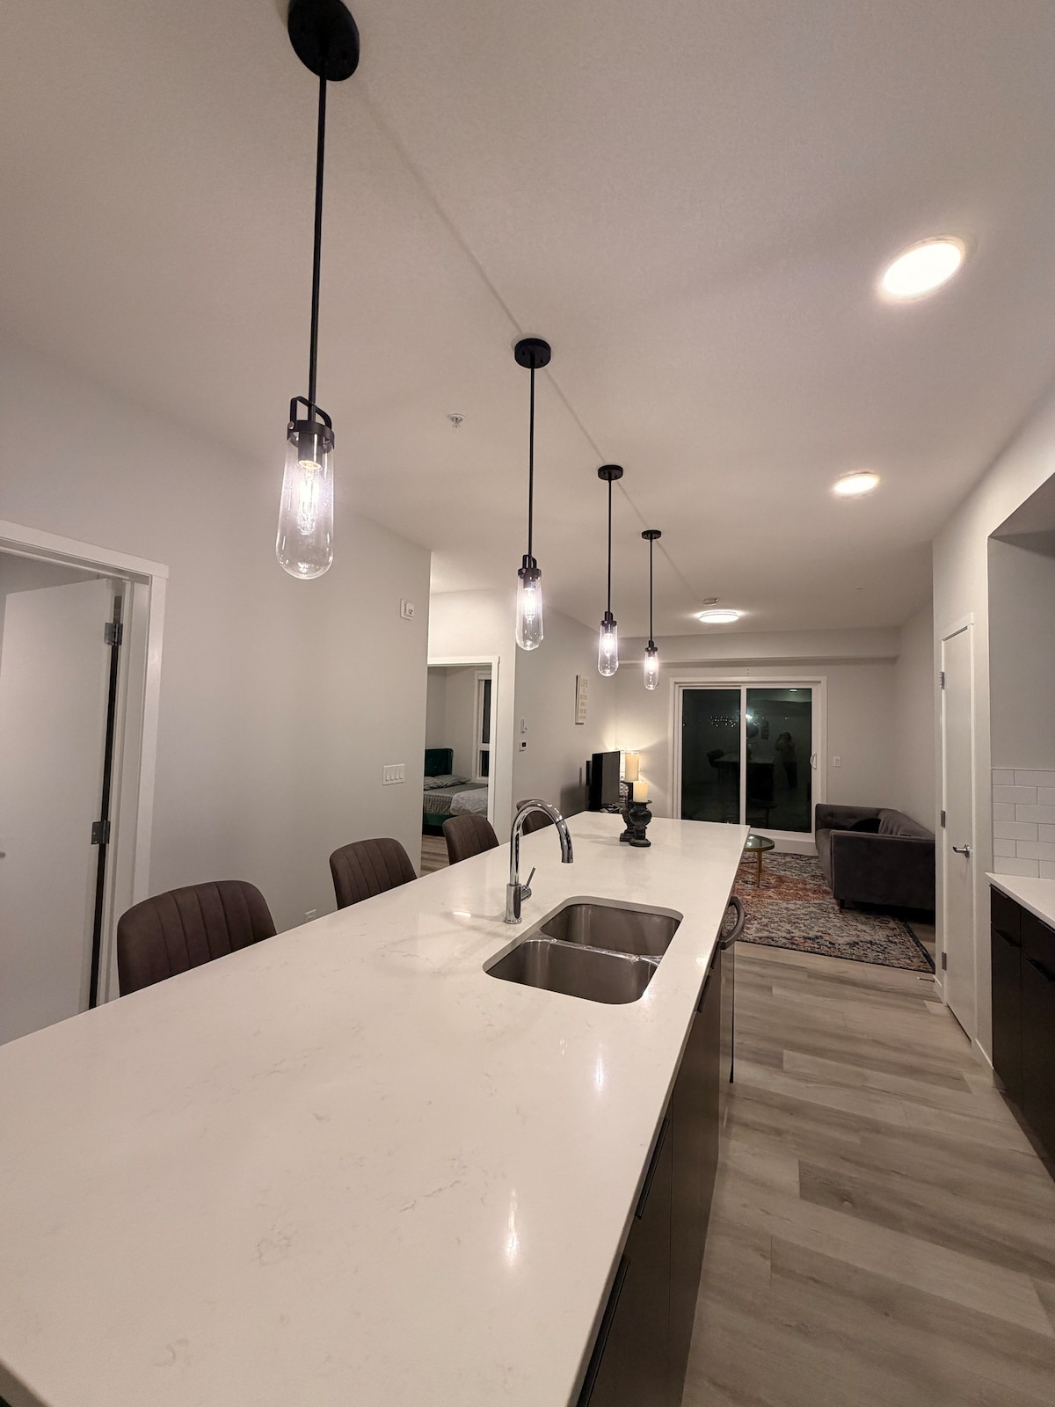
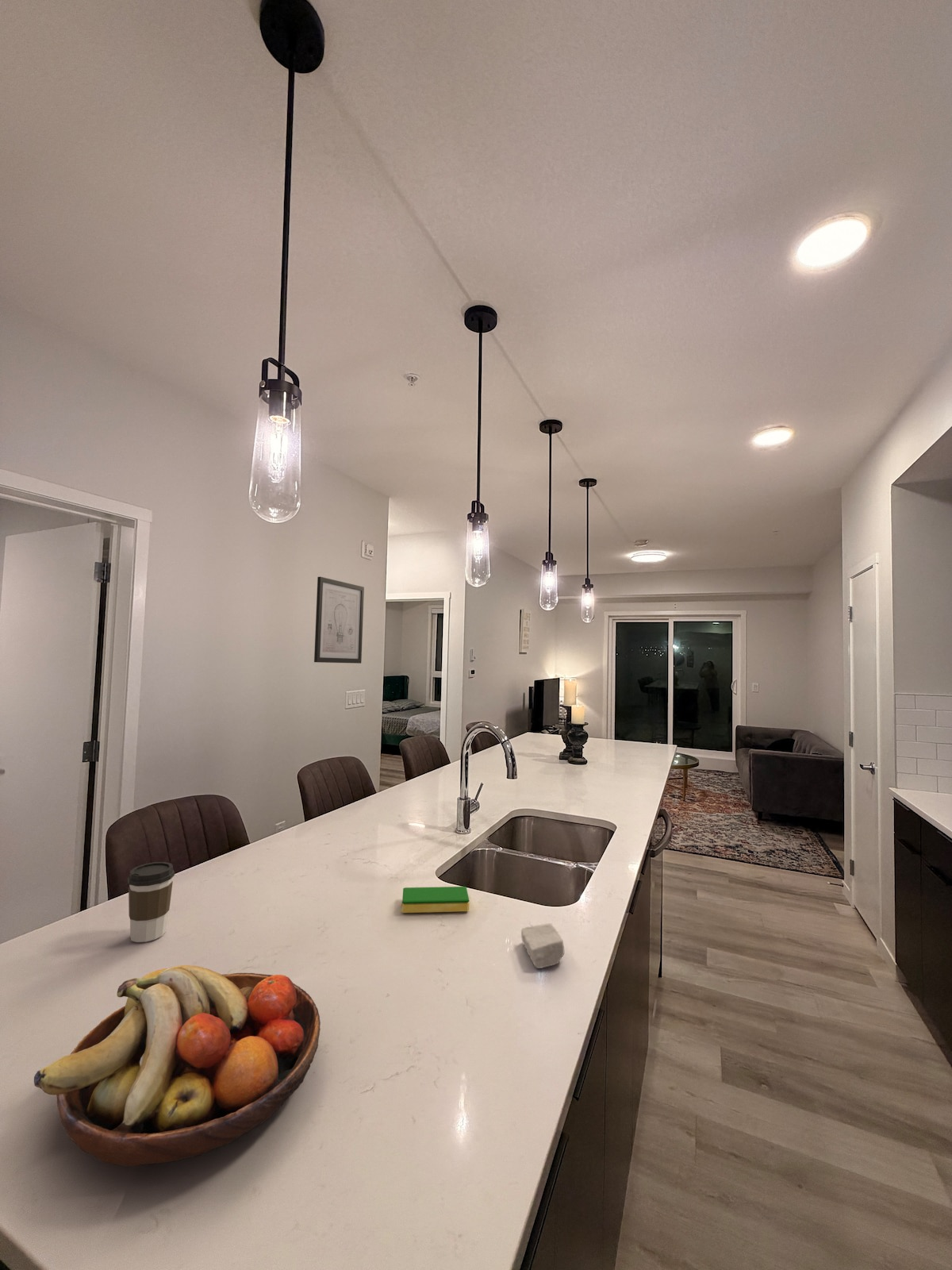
+ fruit bowl (201, 1029)
+ dish sponge (435, 899)
+ coffee cup (150, 901)
+ soap bar (542, 941)
+ wall art (340, 622)
